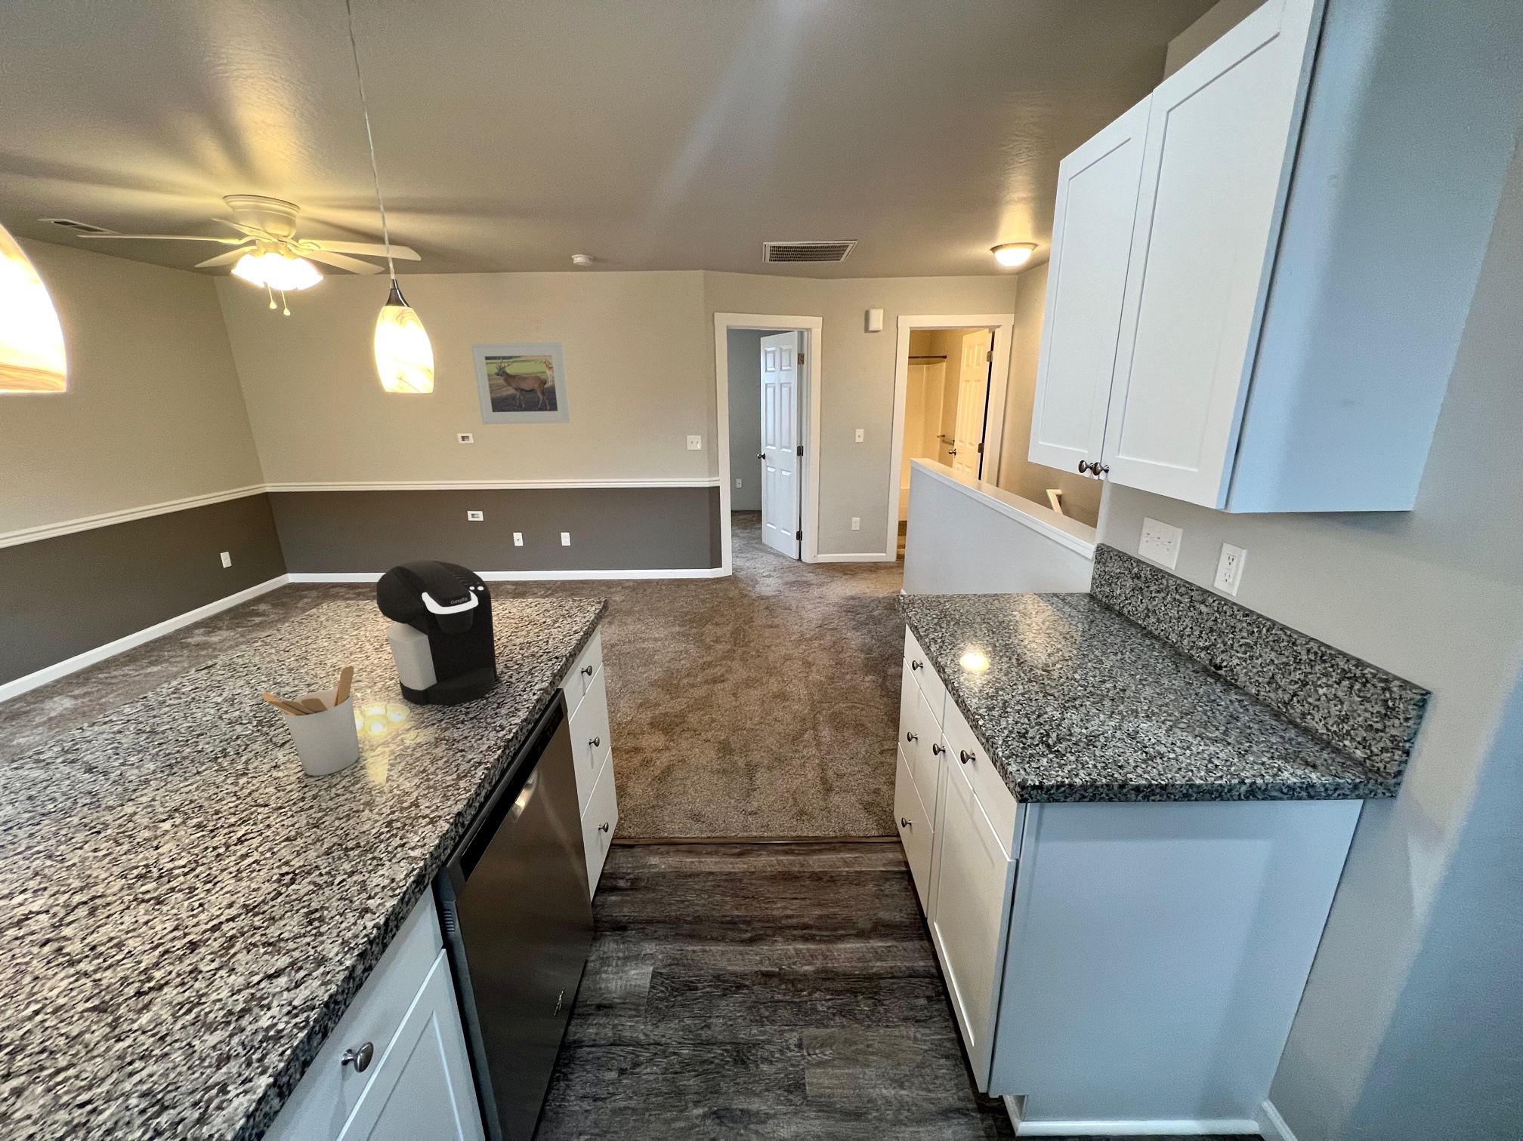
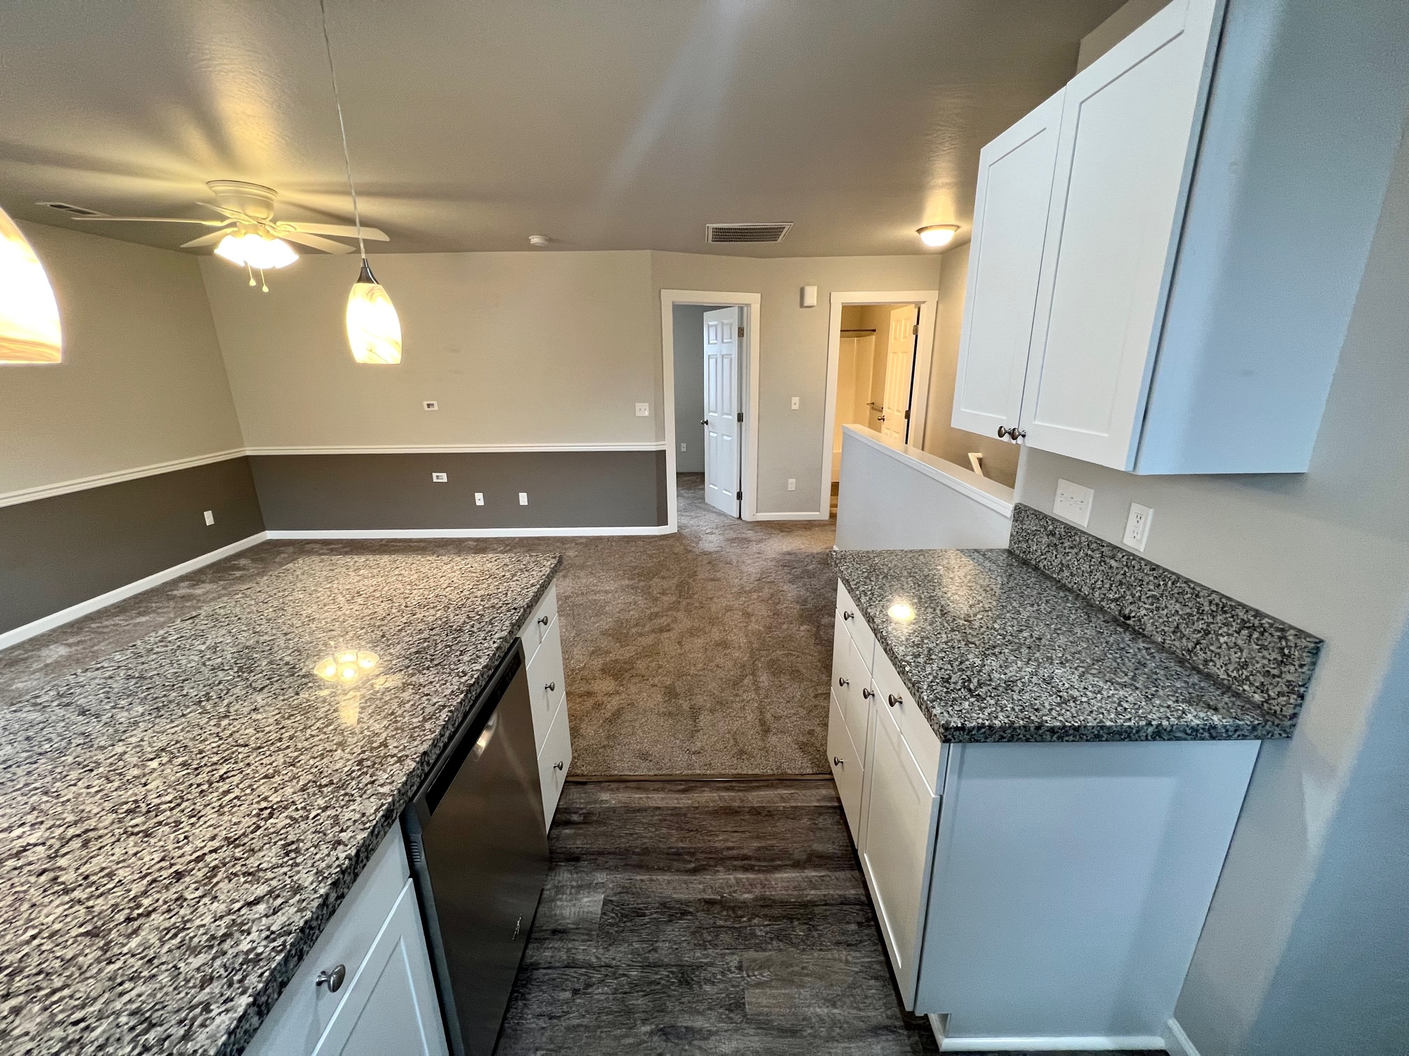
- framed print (522, 384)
- utensil holder (317, 724)
- coffee maker (443, 628)
